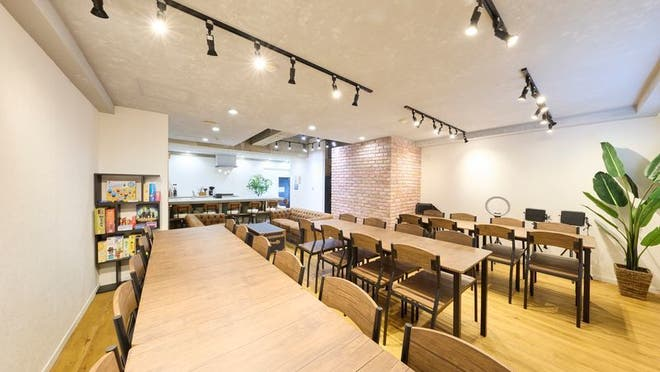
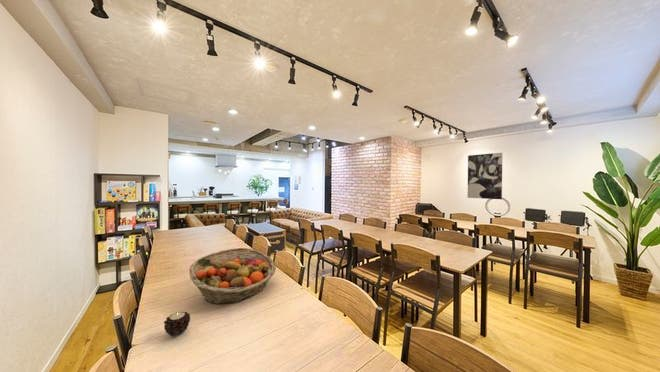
+ wall art (484, 176)
+ candle (177, 322)
+ fruit basket (235, 273)
